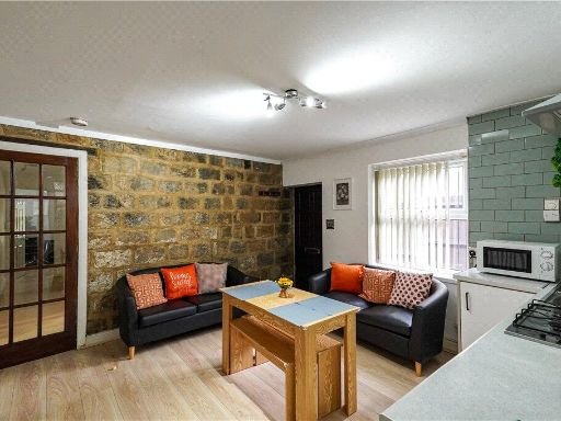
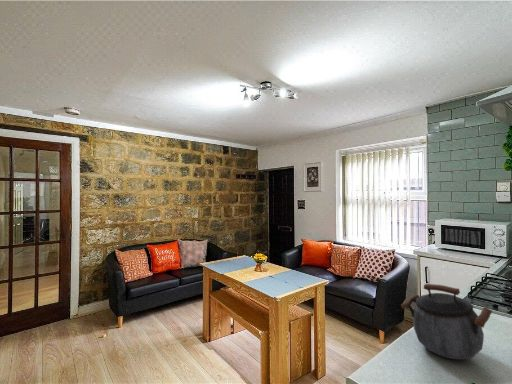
+ kettle (444, 317)
